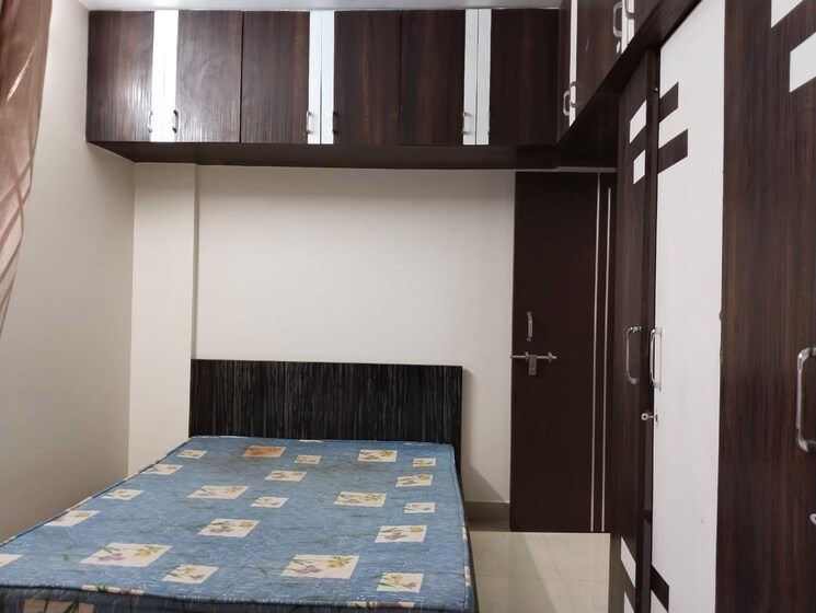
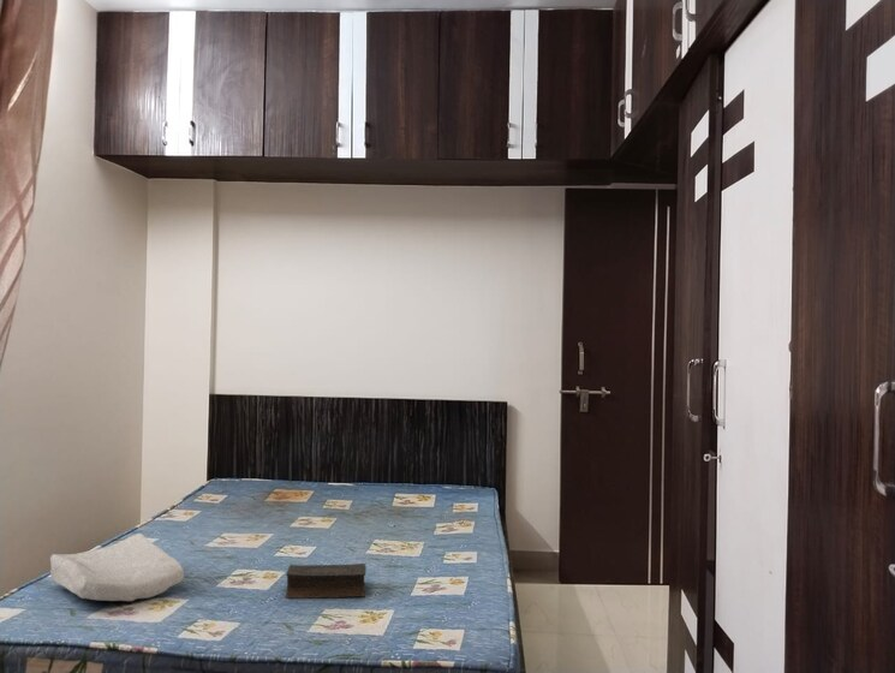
+ soap bar (115, 568)
+ book (326, 579)
